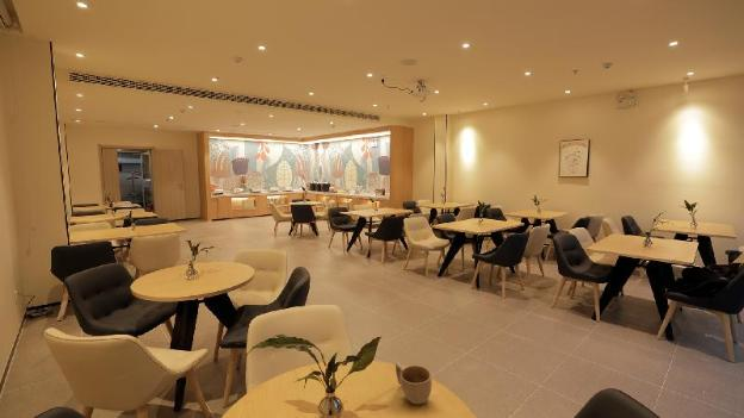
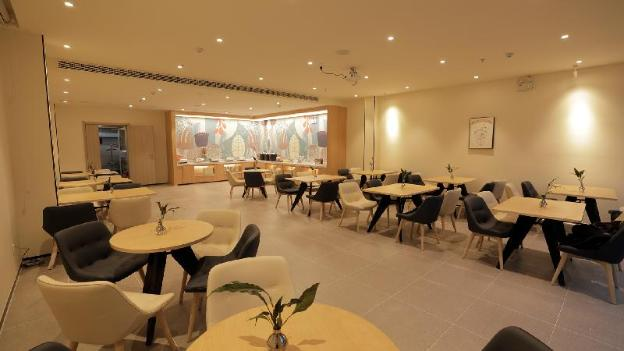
- cup (411, 381)
